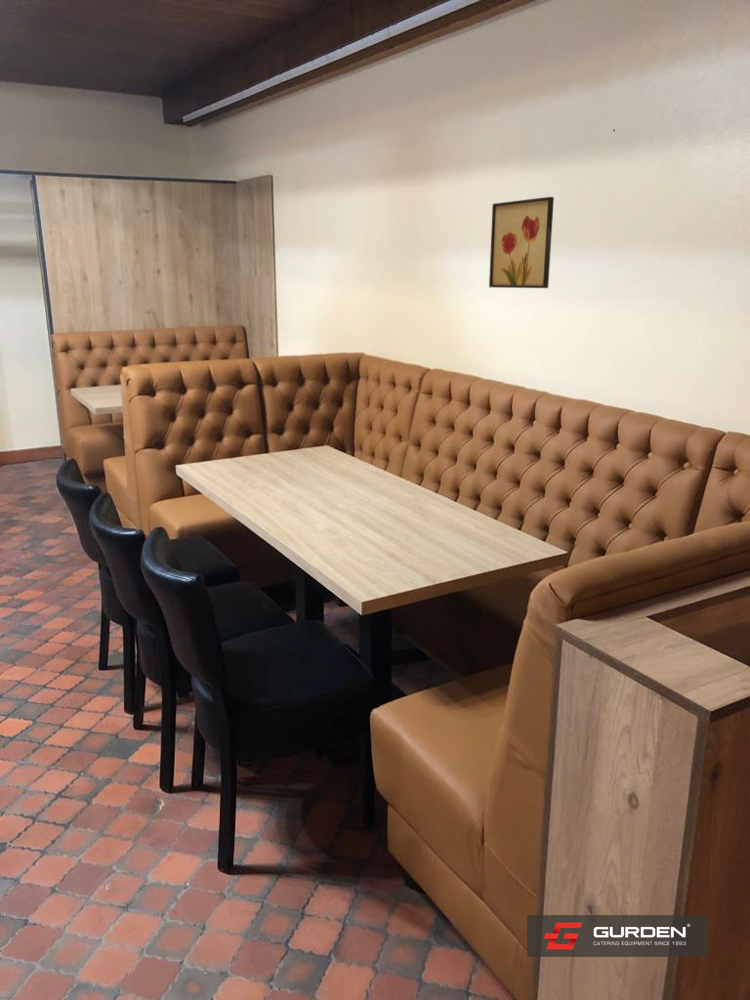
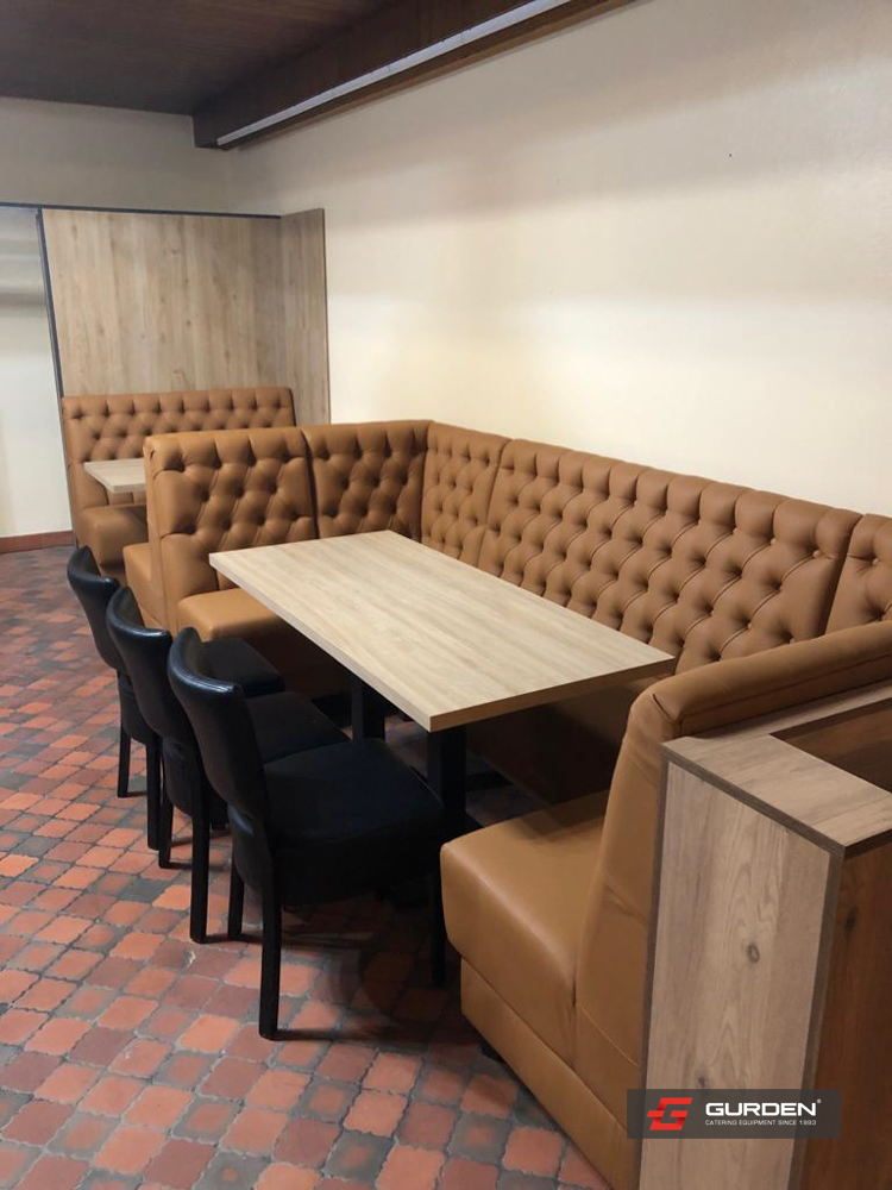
- wall art (521, 244)
